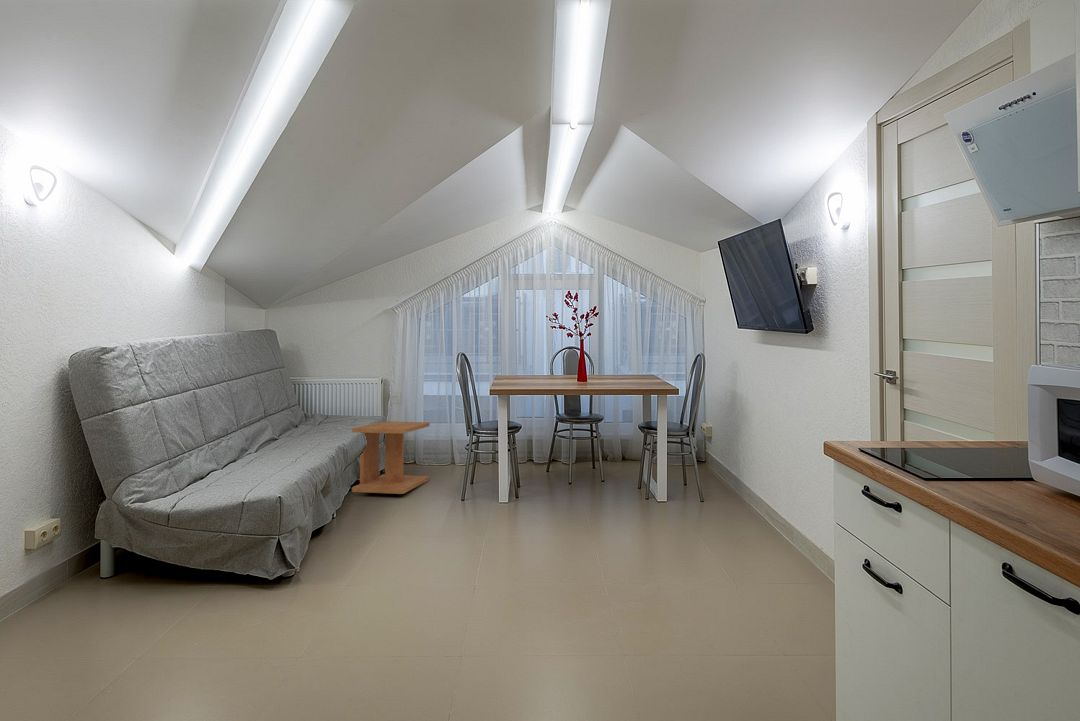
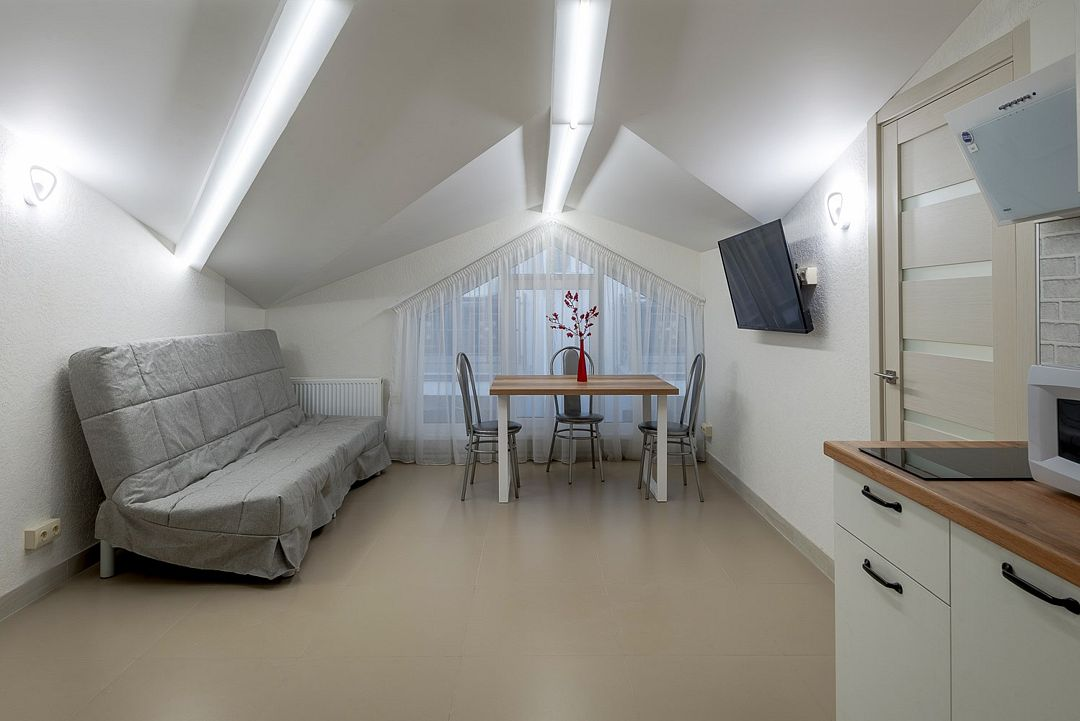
- side table (392, 456)
